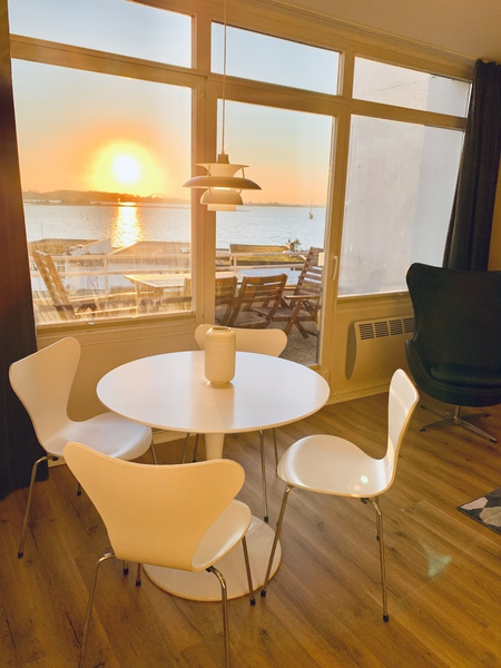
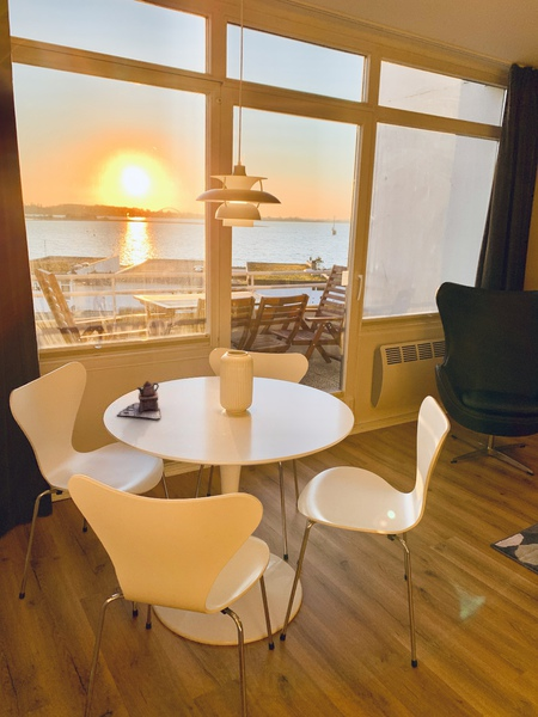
+ teapot (146, 396)
